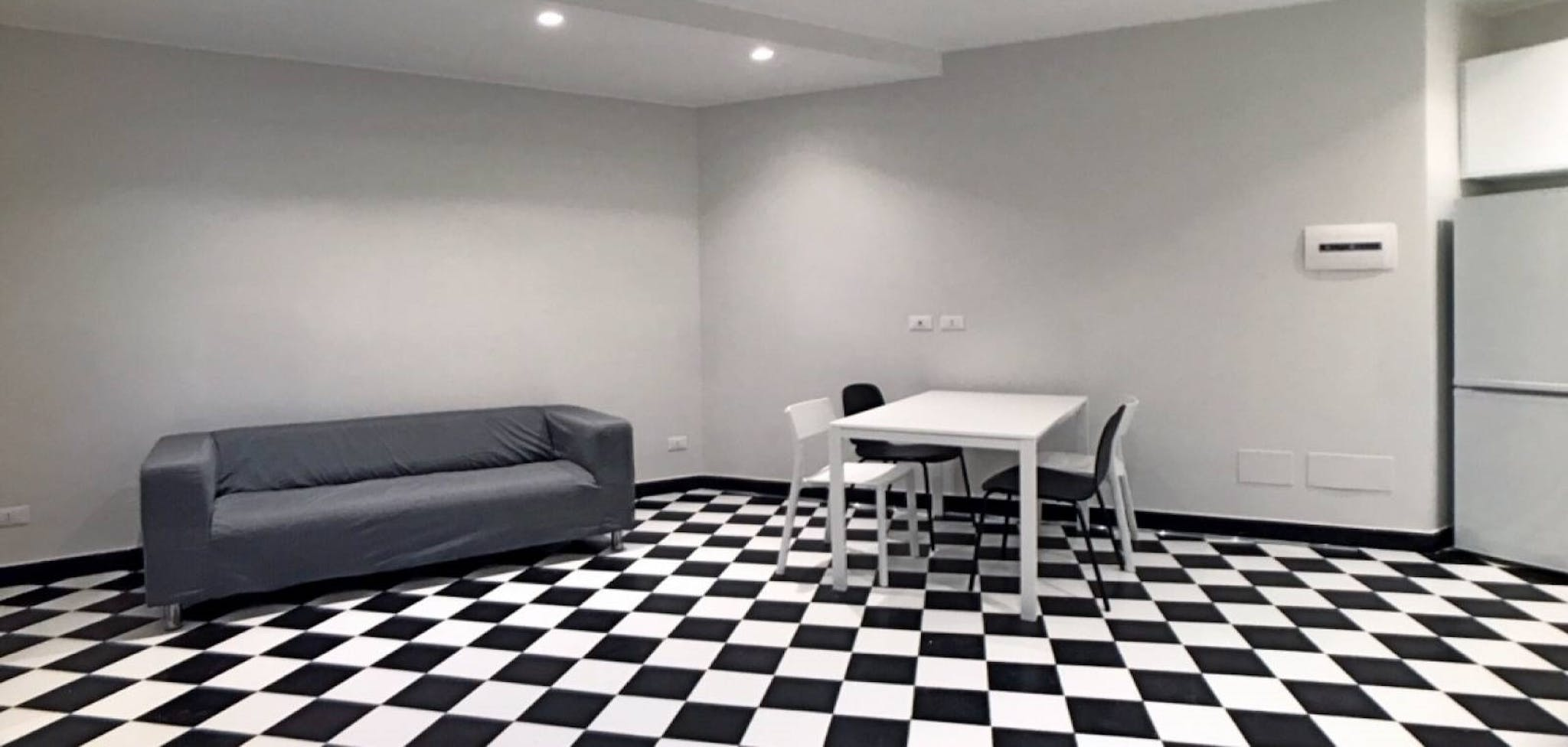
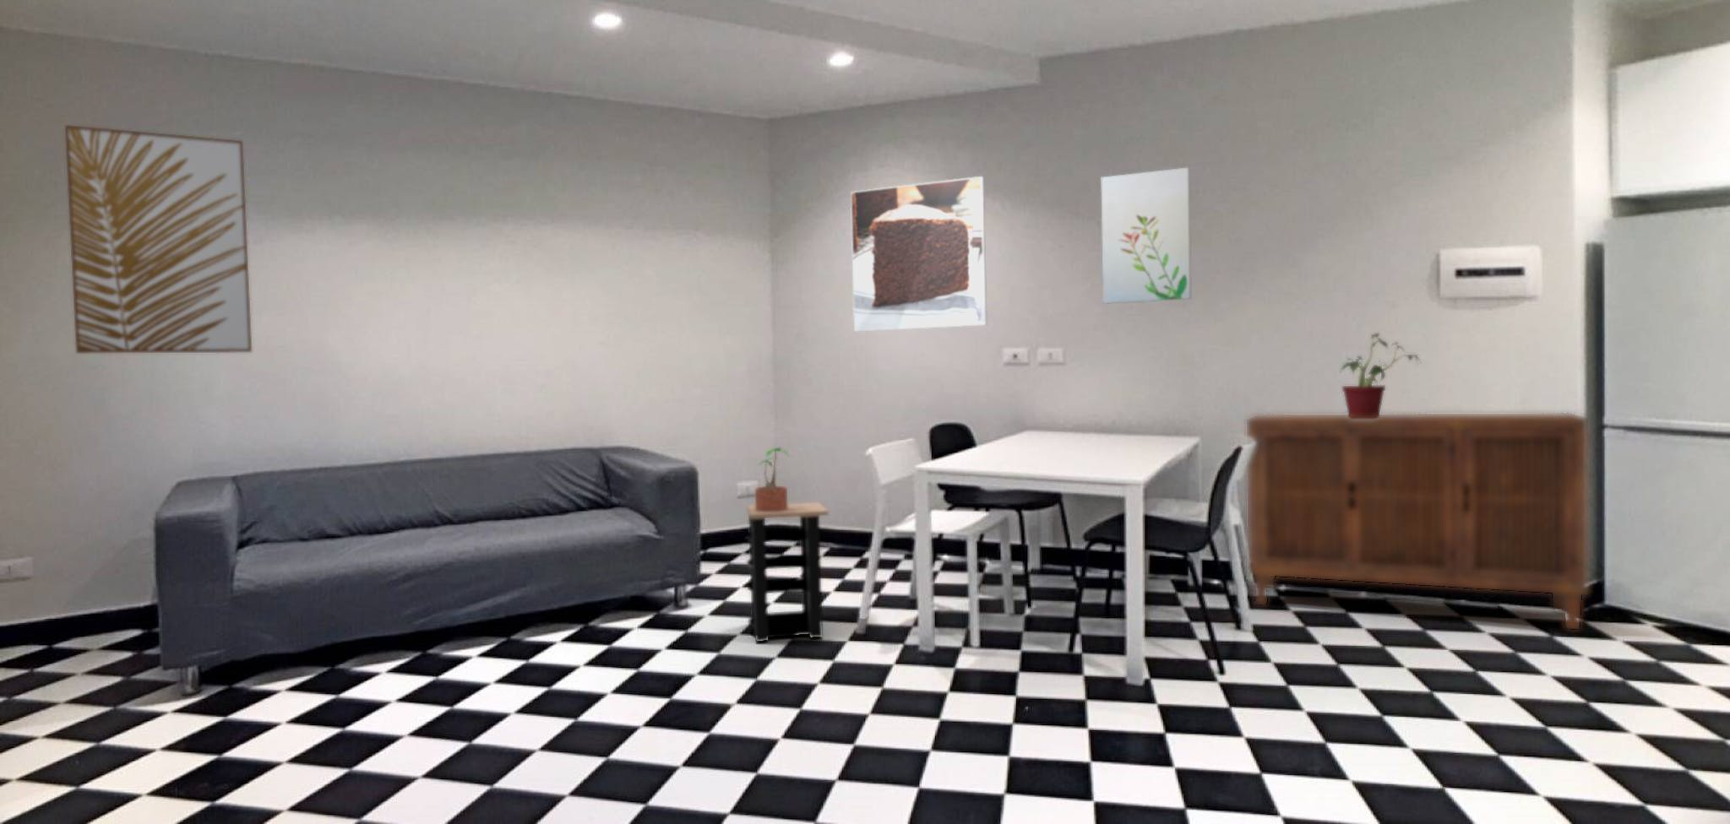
+ potted plant (773, 478)
+ side table (786, 567)
+ cabinet (1406, 512)
+ wall art (162, 243)
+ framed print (917, 256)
+ potted plant (1381, 374)
+ wall art (1145, 236)
